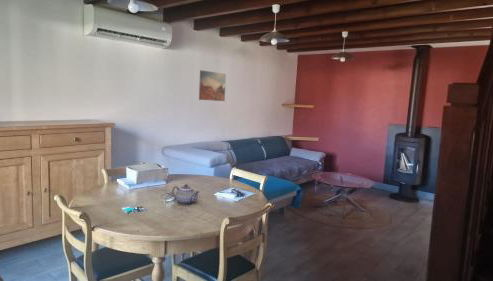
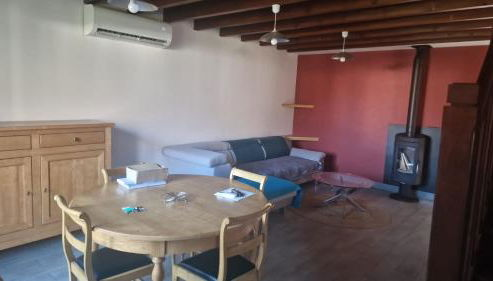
- wall art (212, 86)
- teapot (185, 193)
